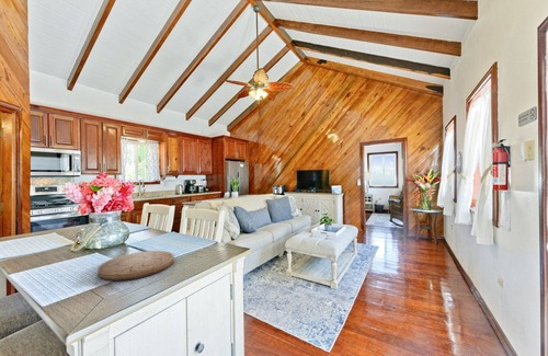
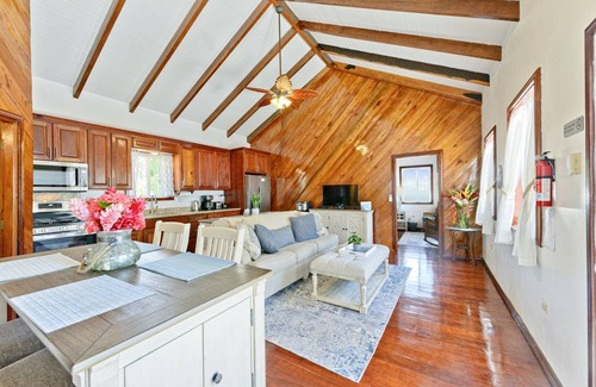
- cutting board (138, 263)
